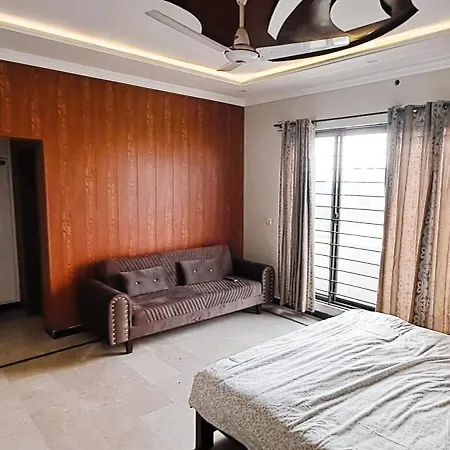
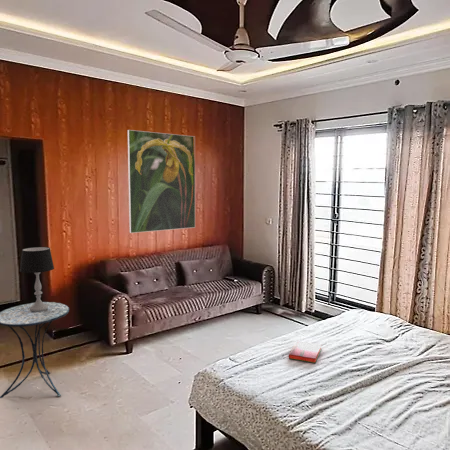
+ side table (34, 350)
+ table lamp (37, 279)
+ hardback book (305, 351)
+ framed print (163, 182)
